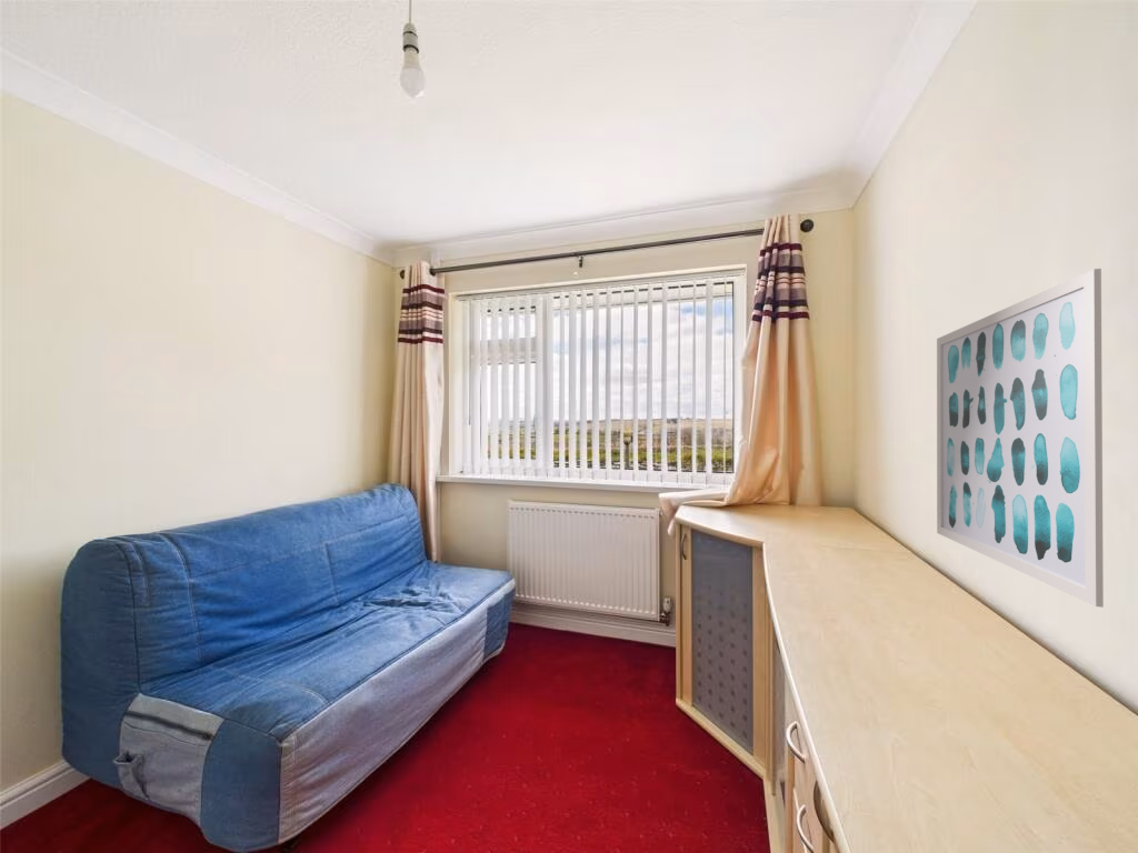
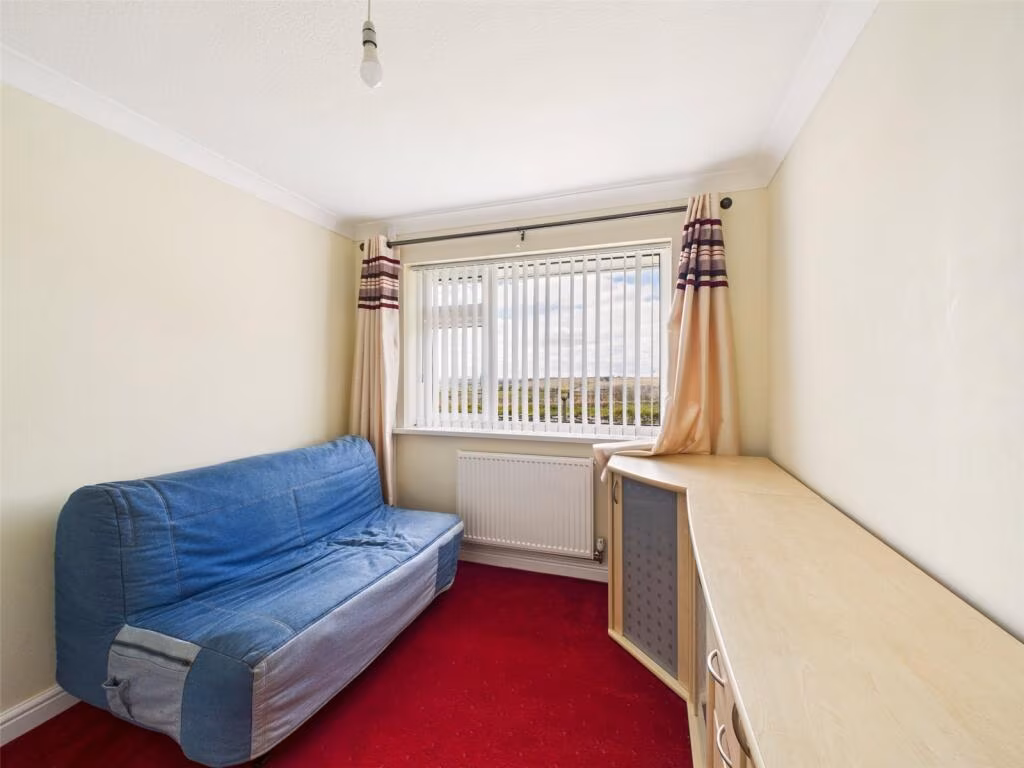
- wall art (997, 435)
